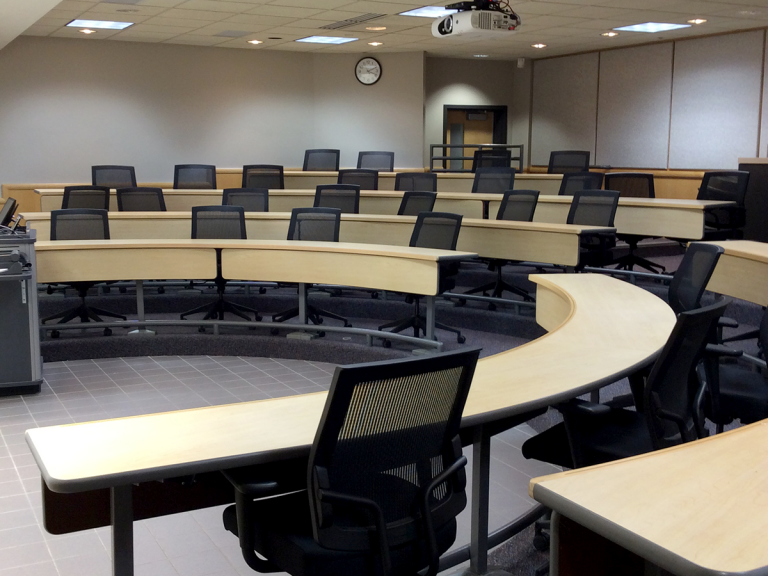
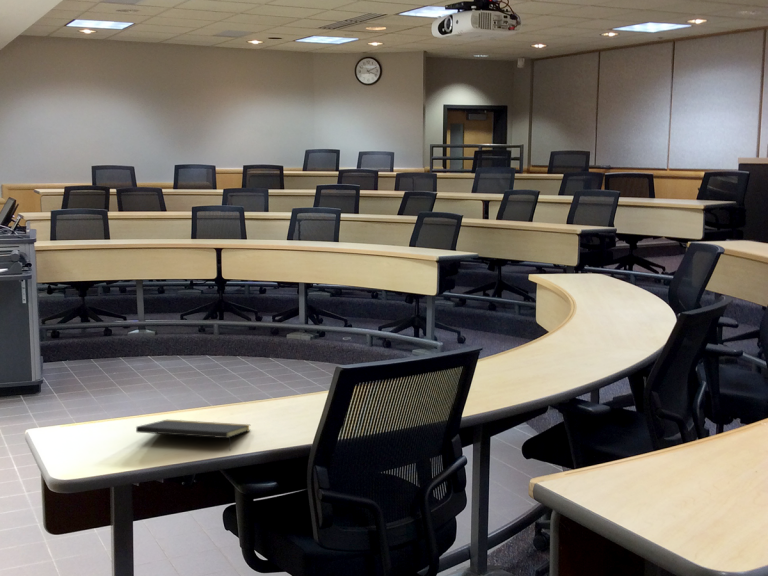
+ notepad (195, 428)
